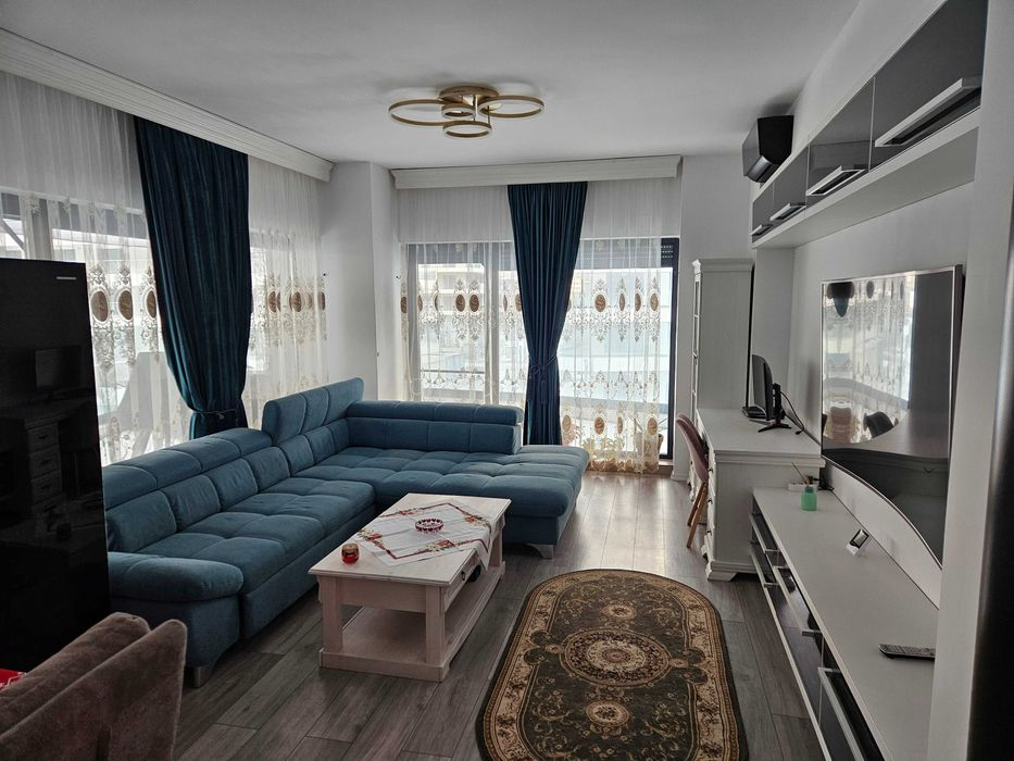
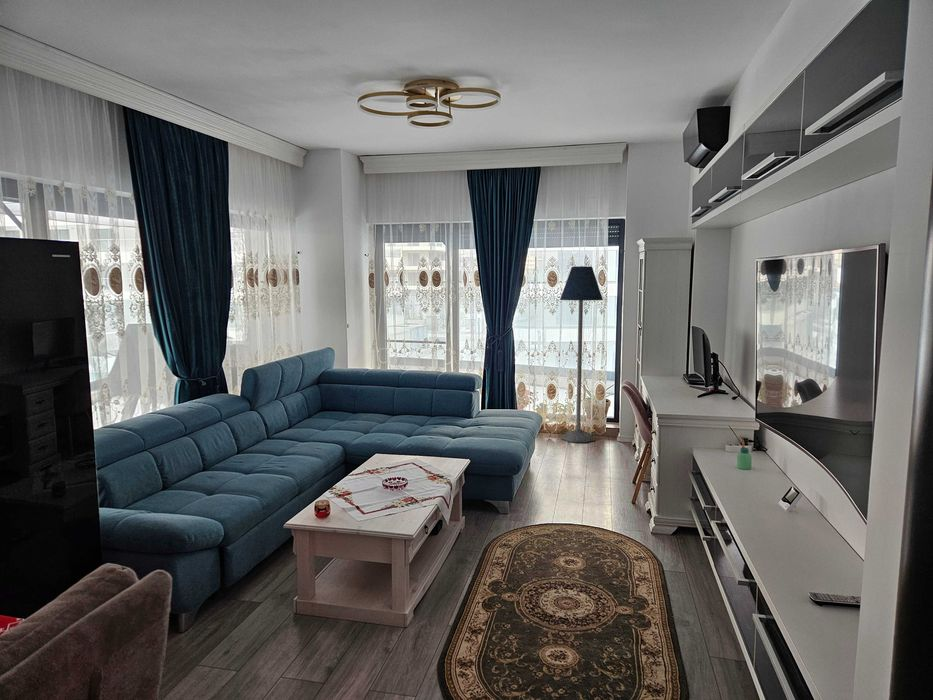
+ floor lamp (580, 353)
